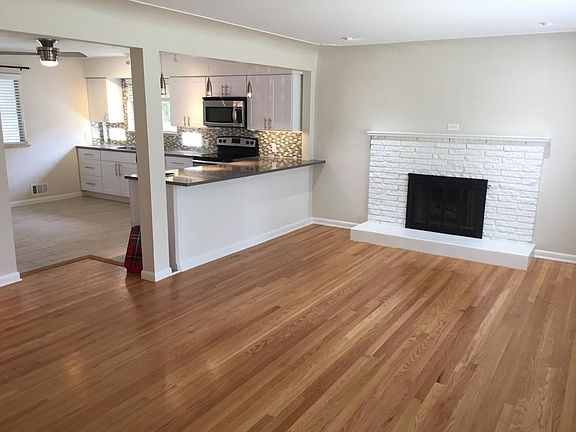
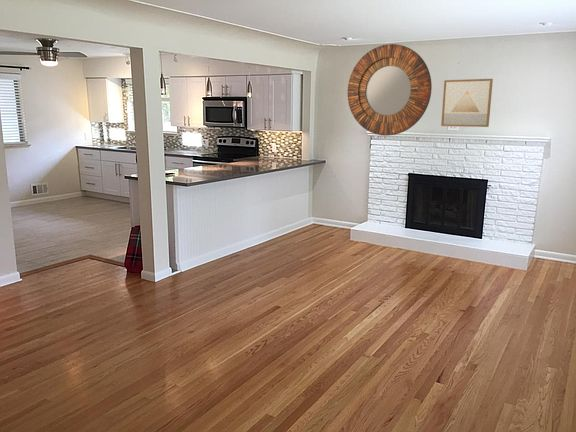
+ home mirror (387, 90)
+ wall art (466, 103)
